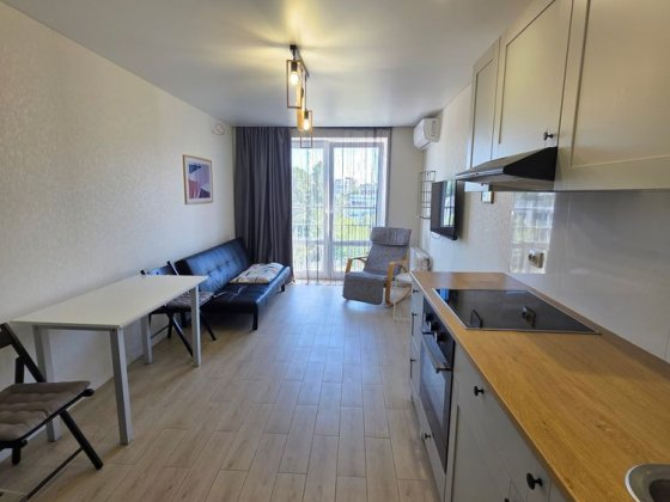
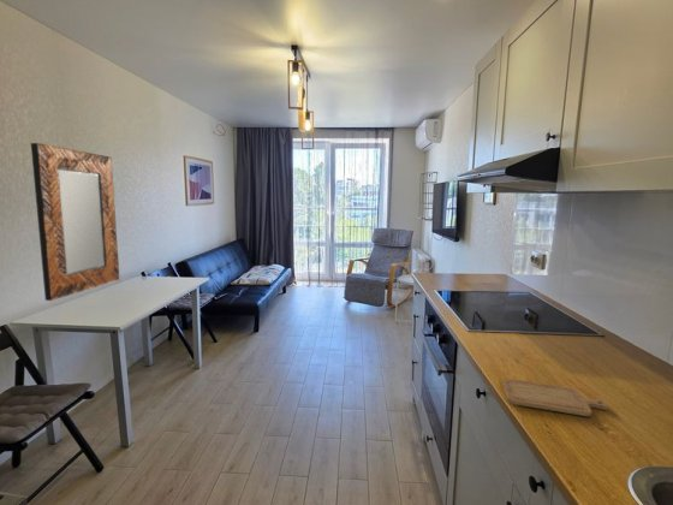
+ chopping board (553, 397)
+ home mirror (82, 221)
